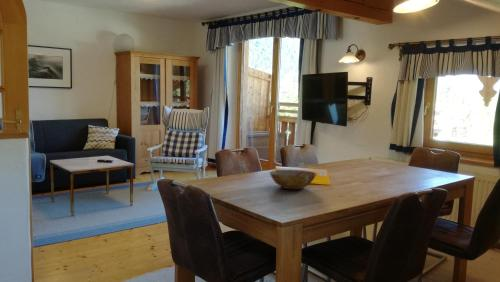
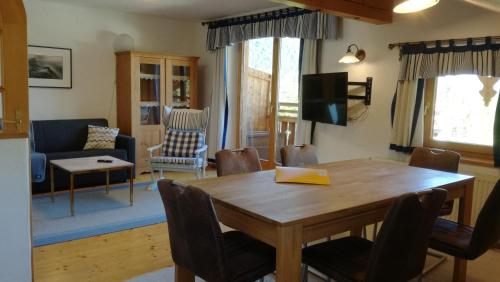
- bowl (292, 180)
